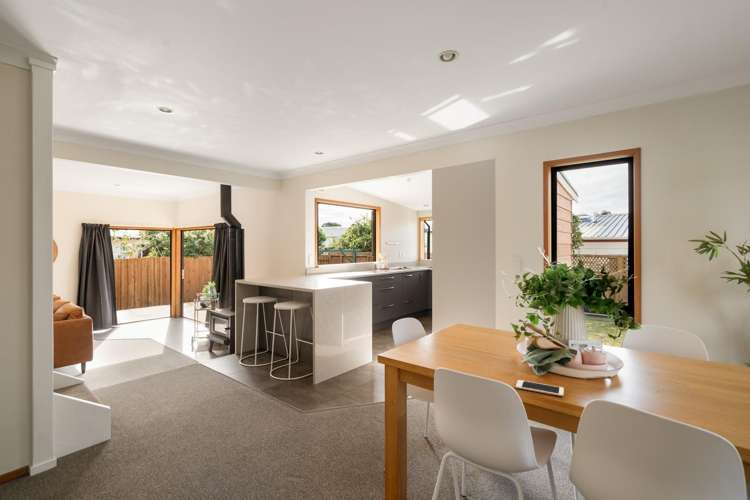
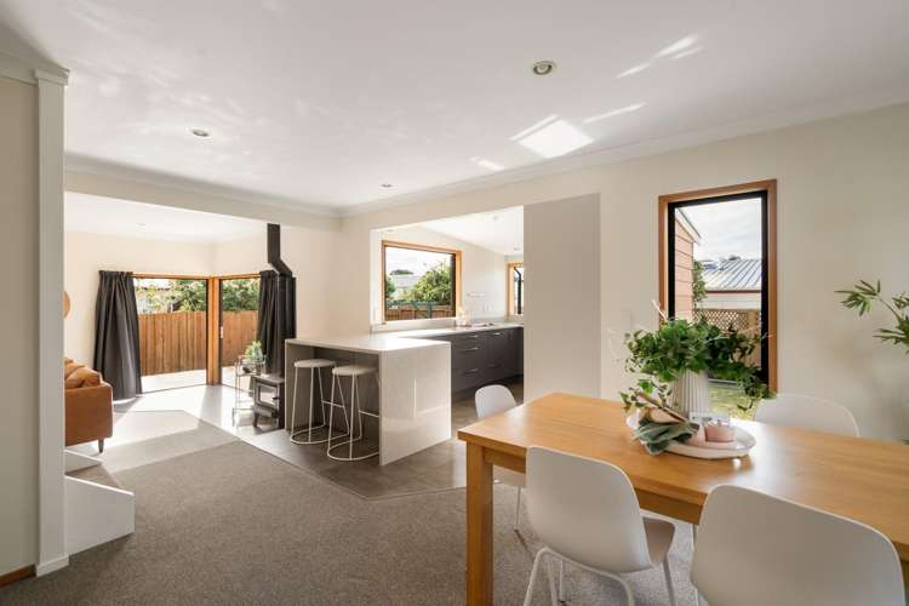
- cell phone (539, 387)
